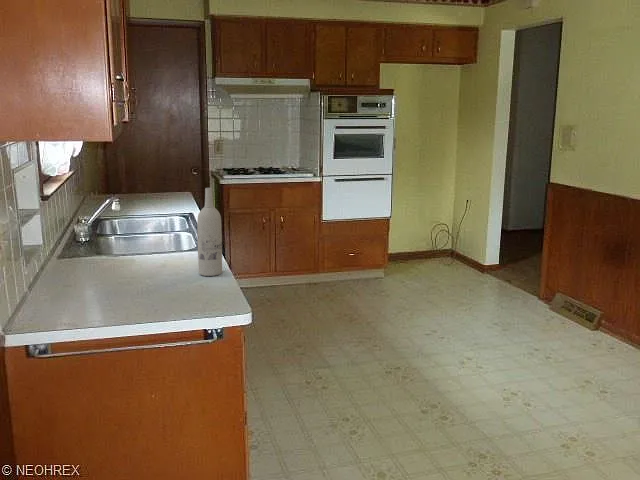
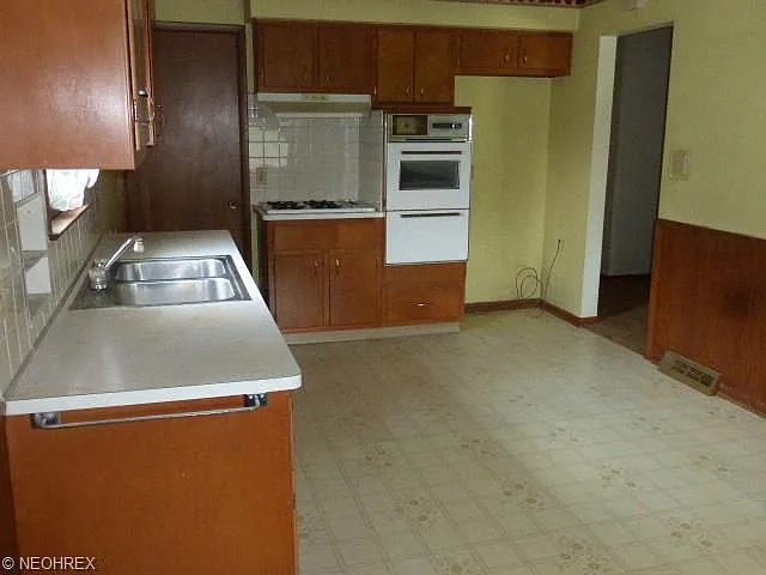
- wine bottle (209, 231)
